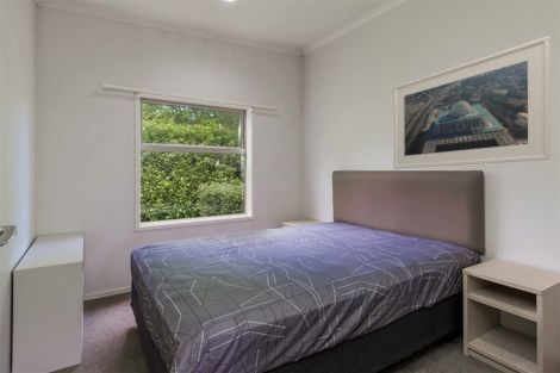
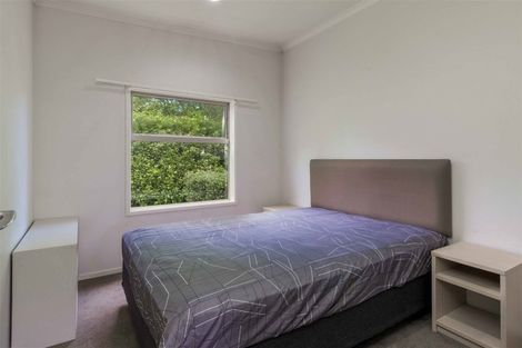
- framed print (456, 116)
